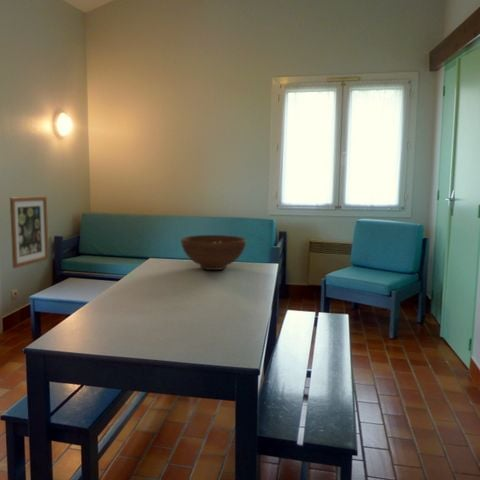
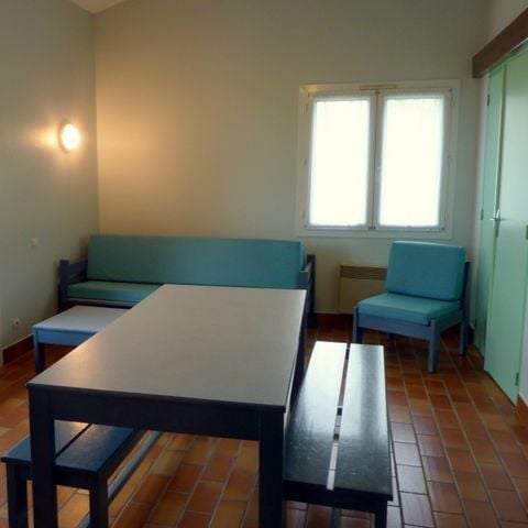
- fruit bowl (213, 253)
- wall art (30, 230)
